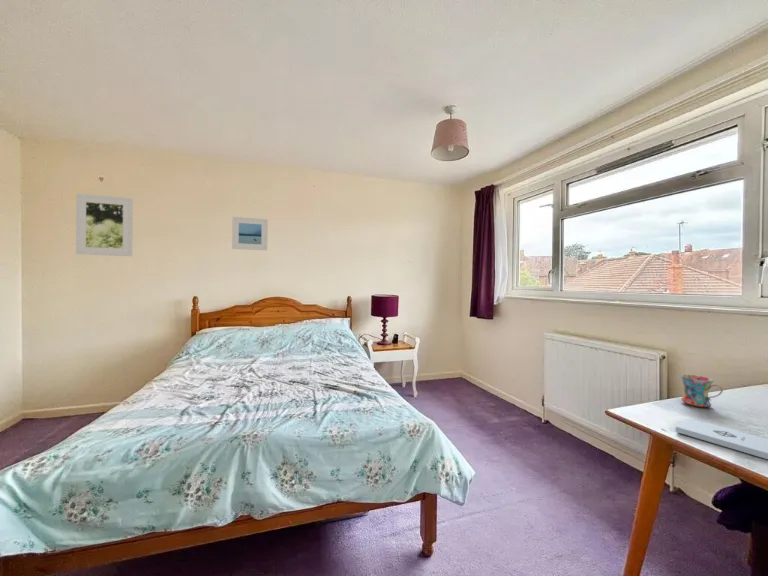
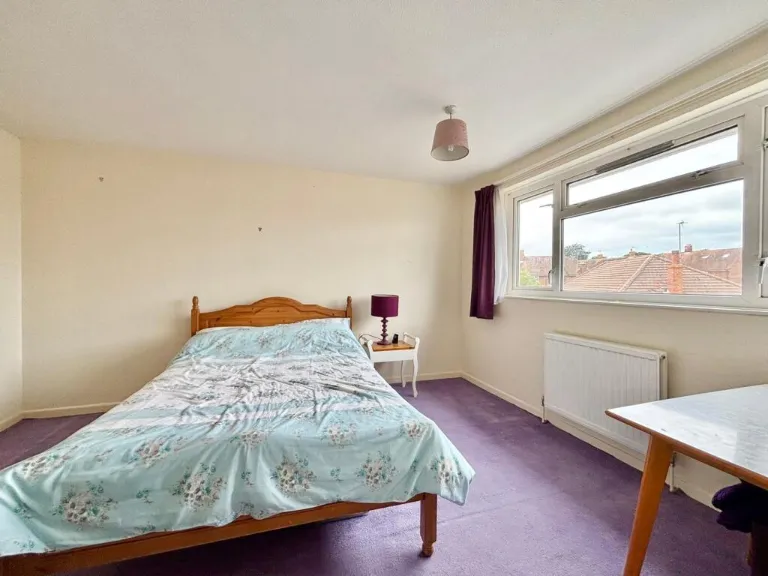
- mug (700, 392)
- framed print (250, 233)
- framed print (105, 225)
- notepad (727, 437)
